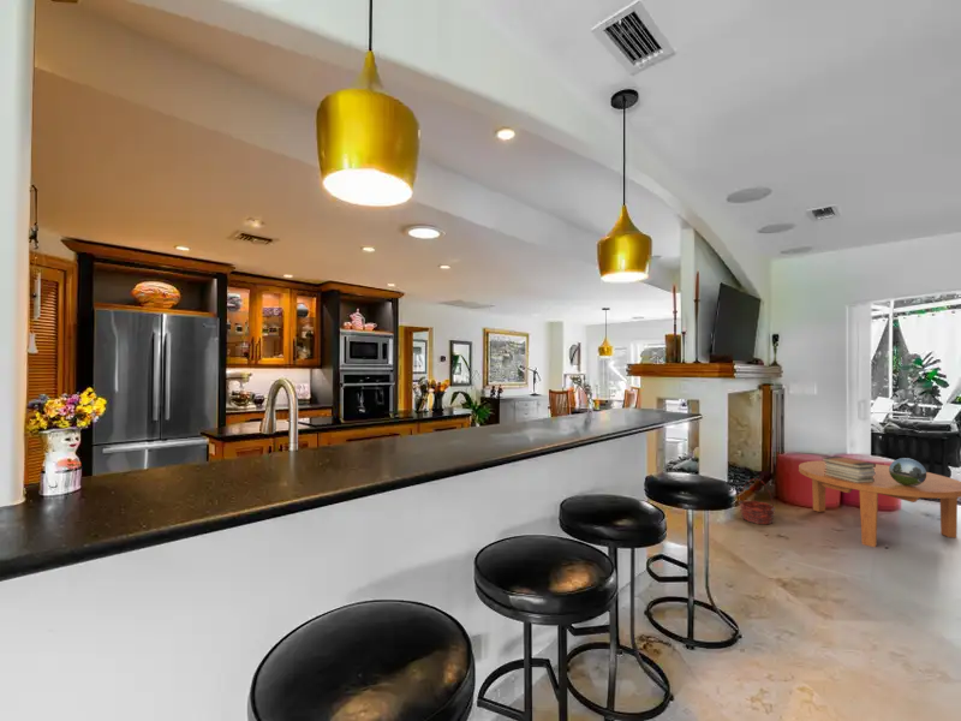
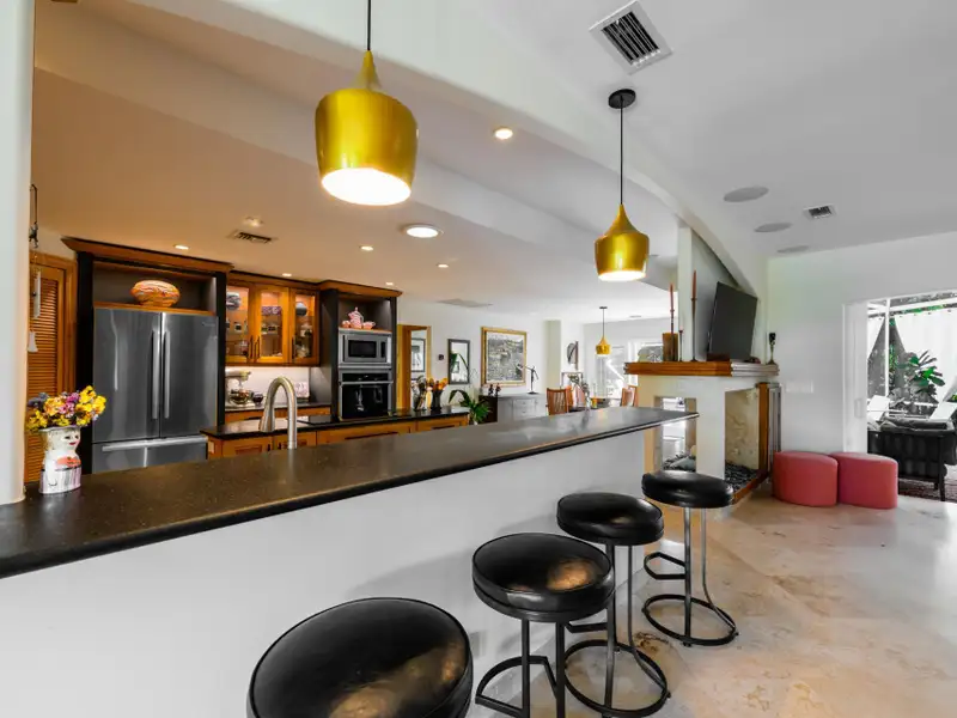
- decorative sphere (907, 471)
- basket (757, 501)
- coffee table (875, 501)
- book stack (848, 469)
